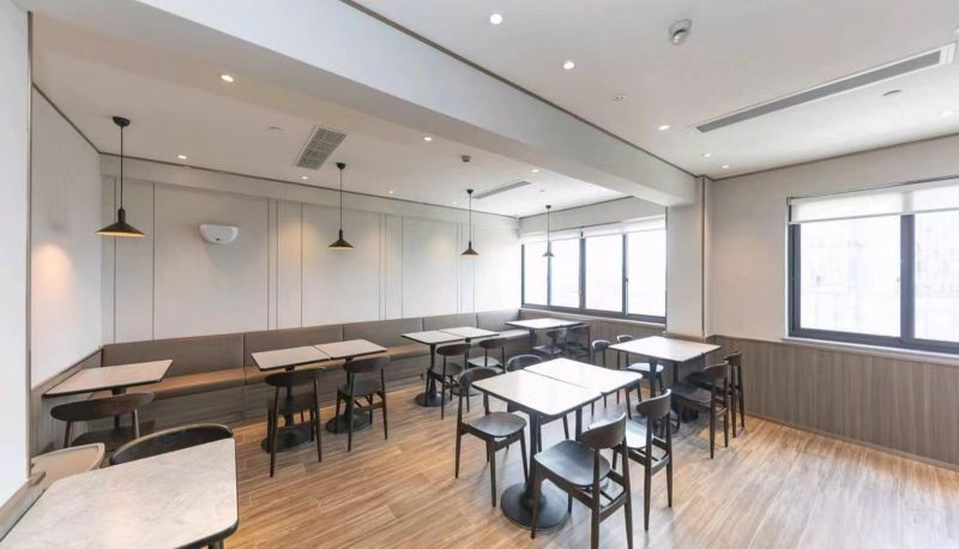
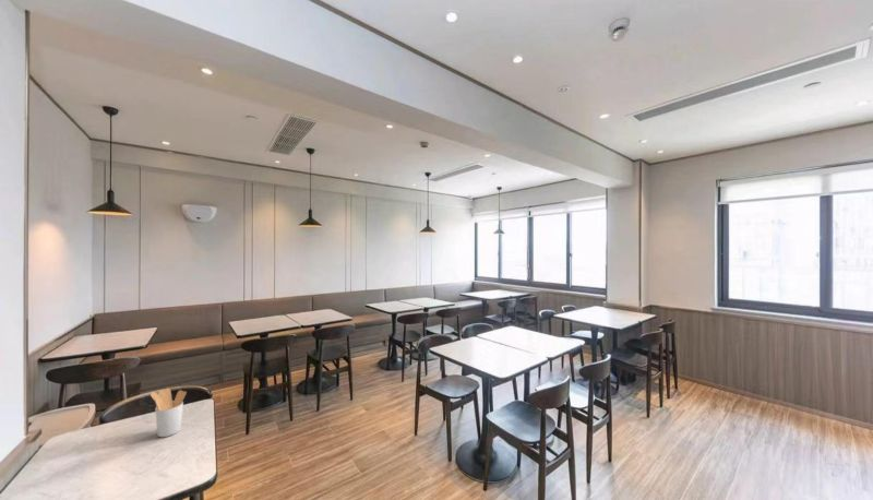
+ utensil holder (166, 410)
